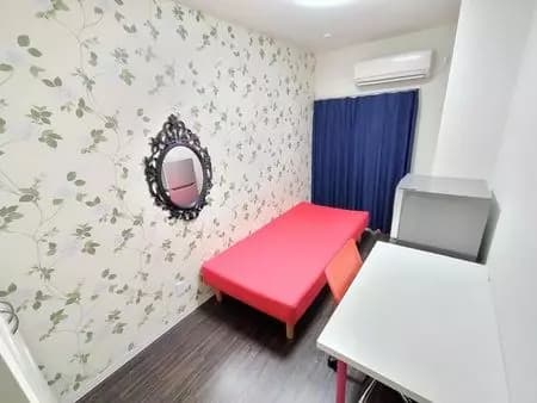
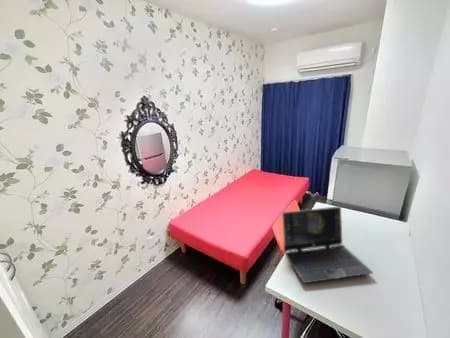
+ laptop computer (324, 241)
